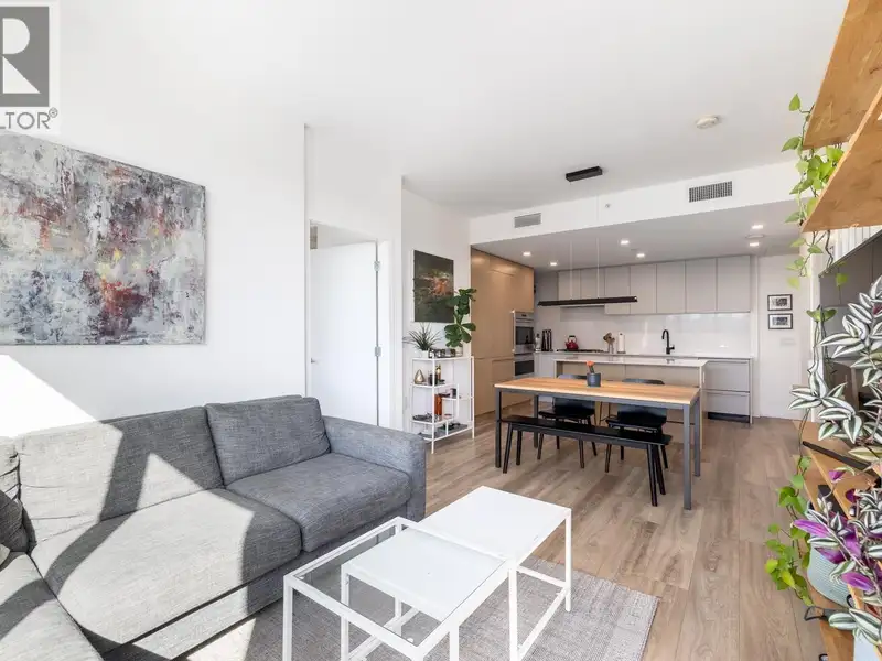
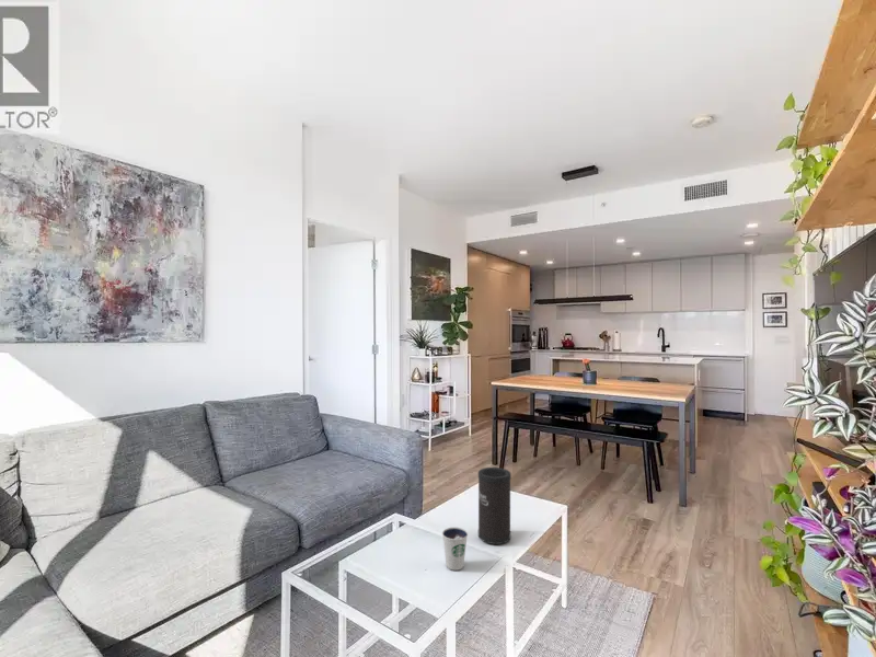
+ dixie cup (454, 549)
+ speaker (494, 505)
